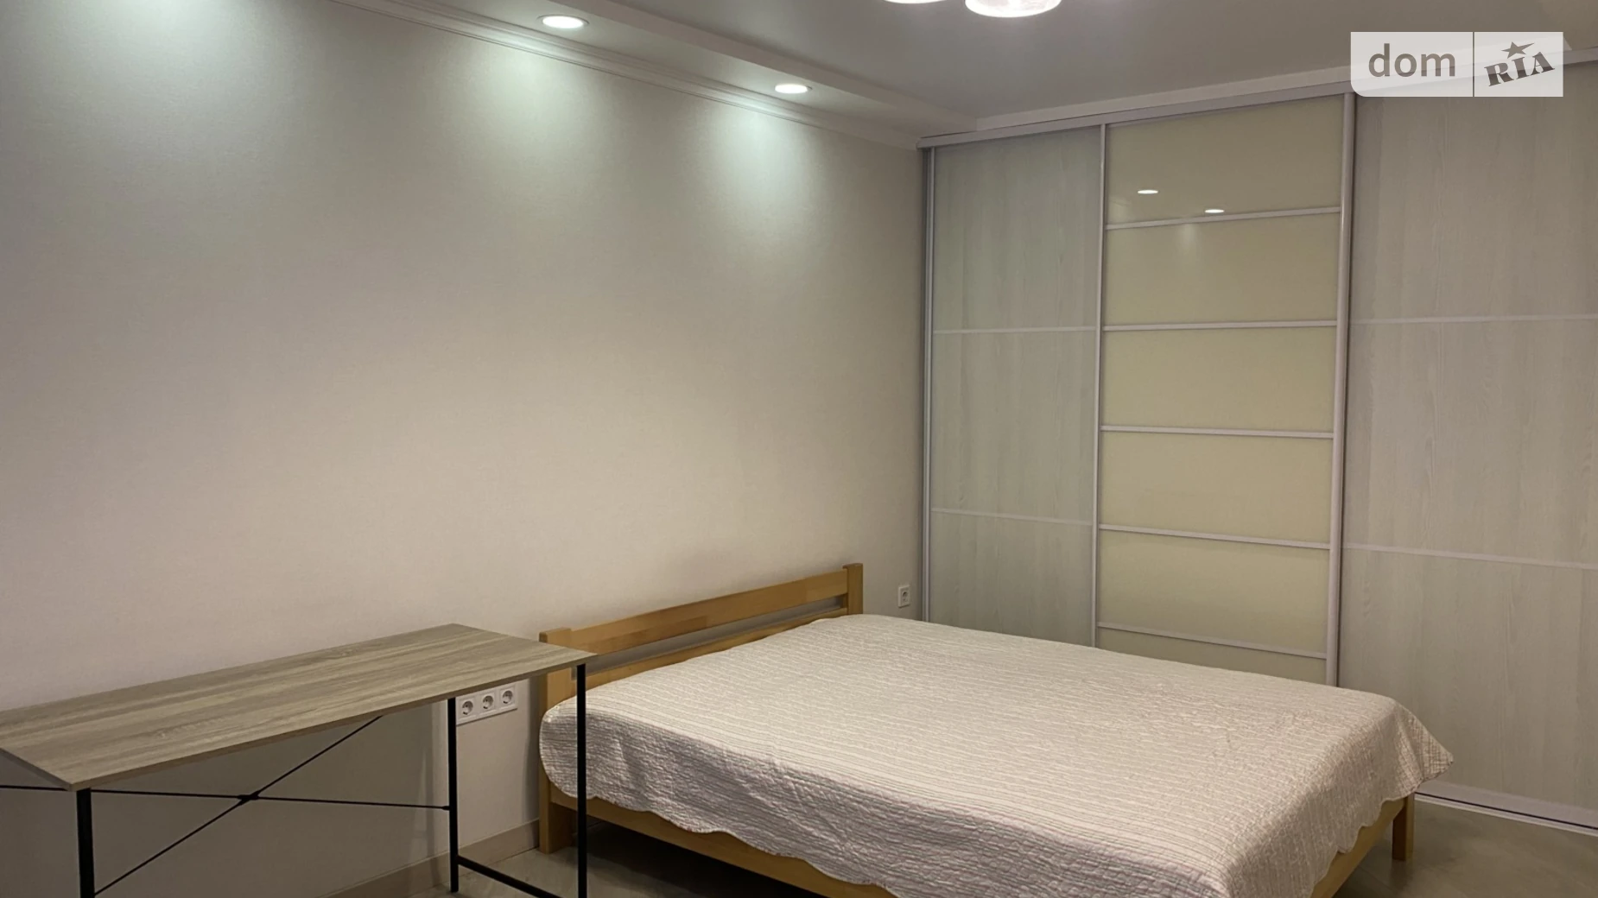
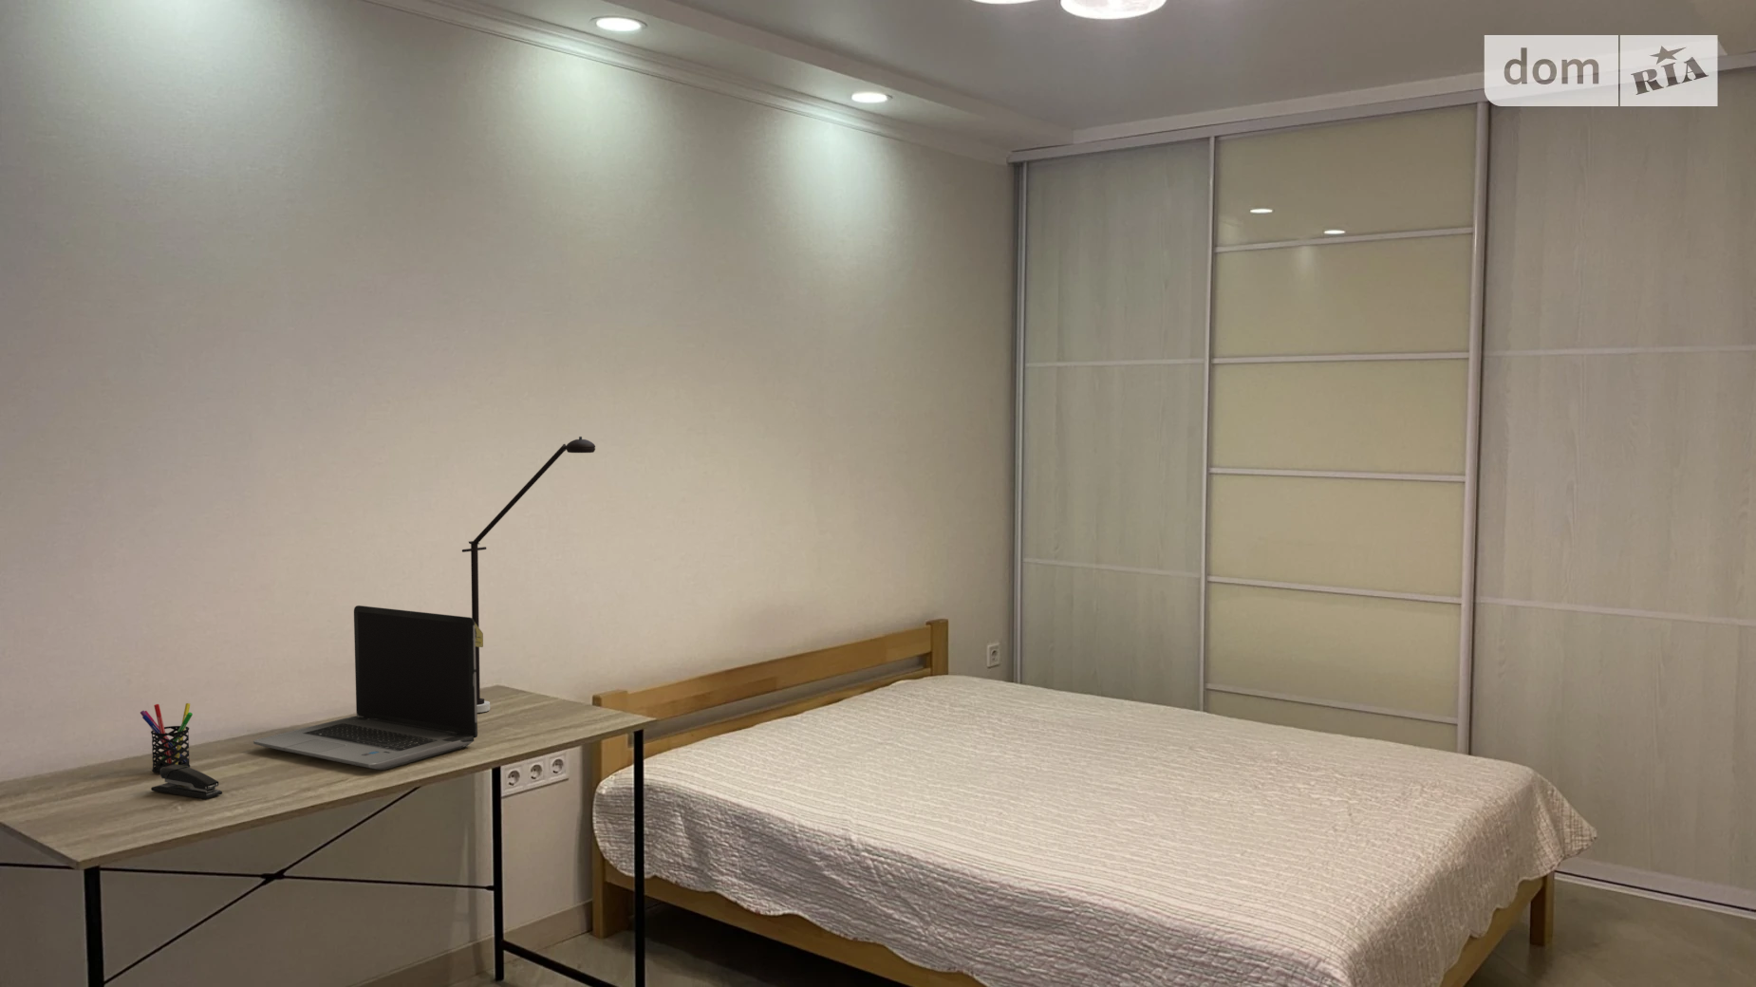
+ stapler (187, 780)
+ pen holder (171, 735)
+ laptop computer (364, 683)
+ desk lamp (478, 577)
